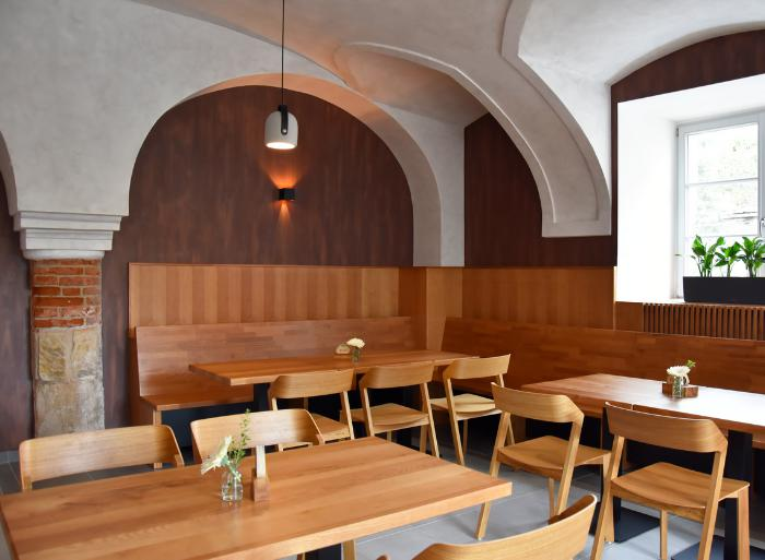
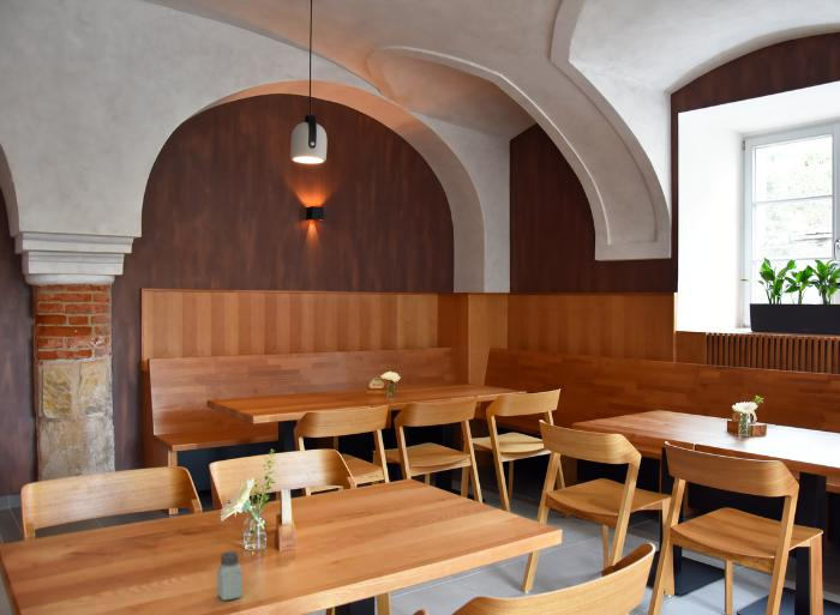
+ saltshaker (229, 574)
